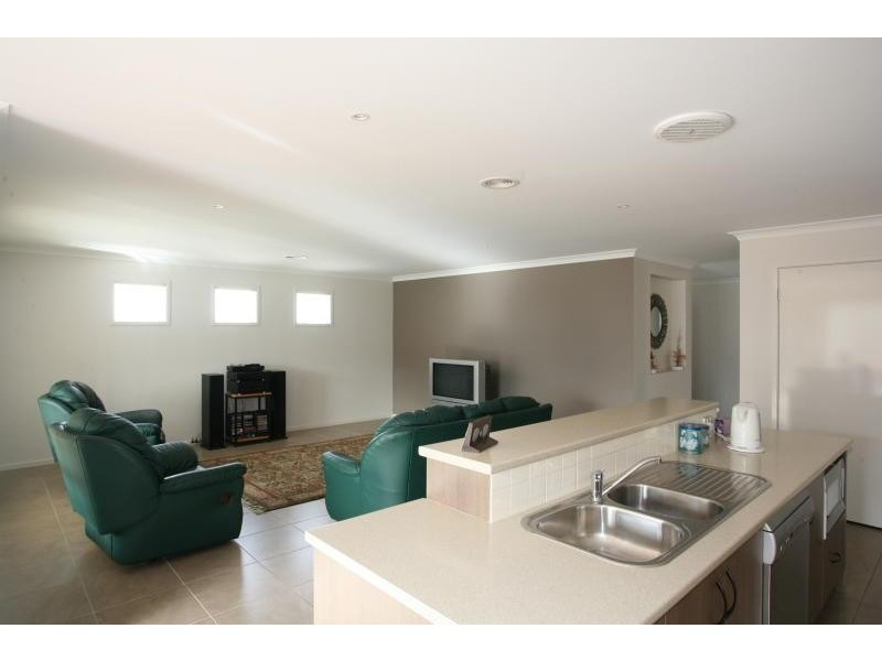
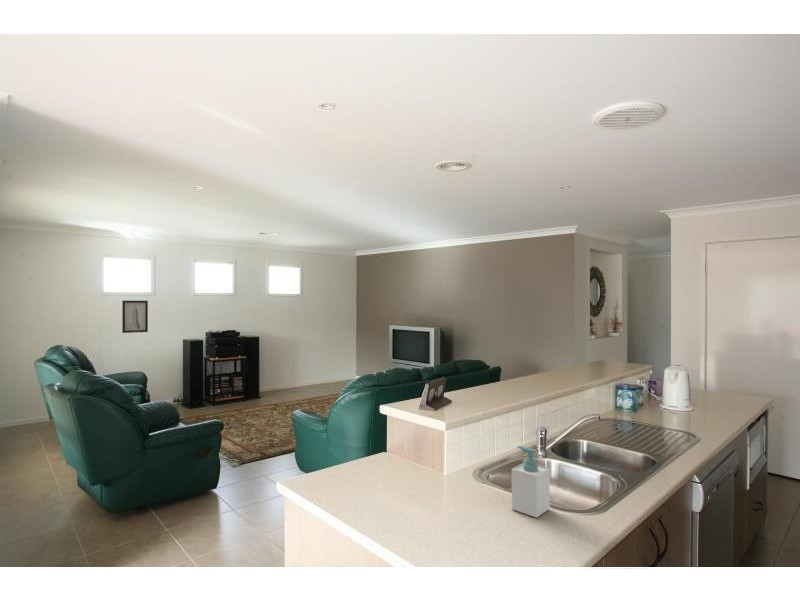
+ soap bottle (530, 478)
+ wall art (135, 316)
